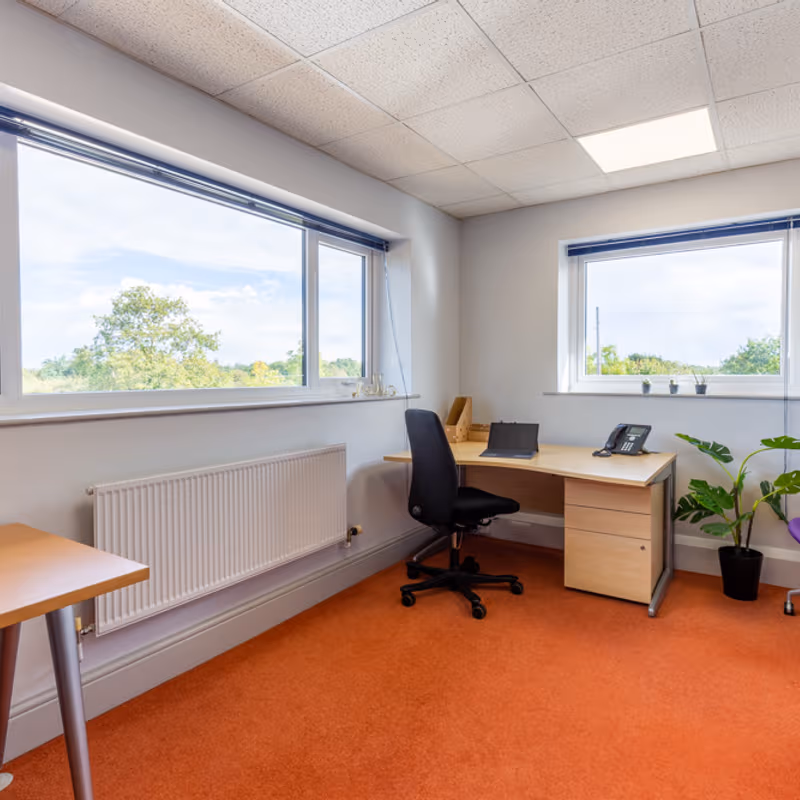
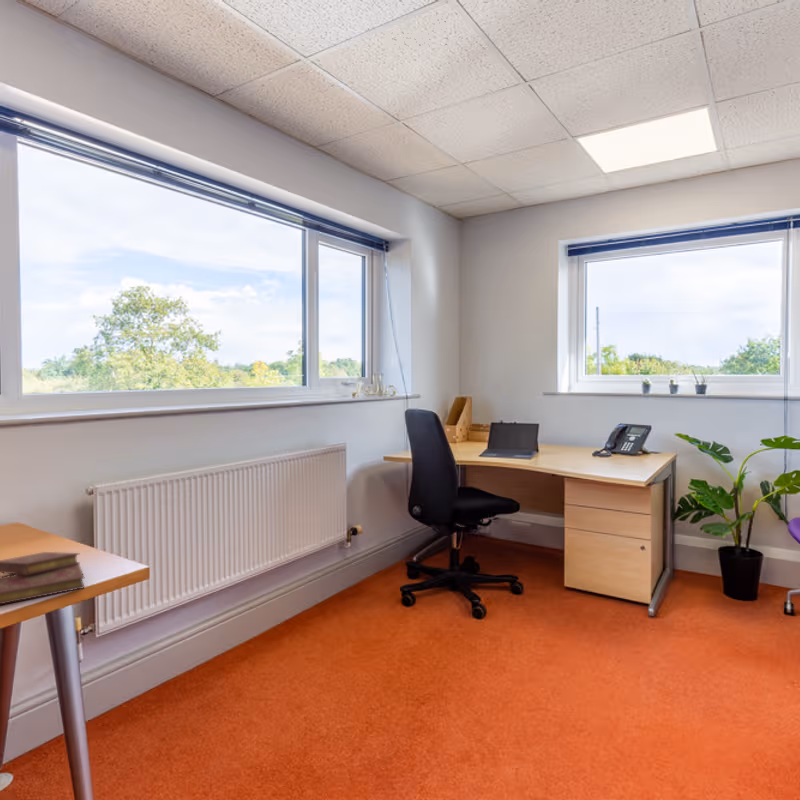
+ book (36, 566)
